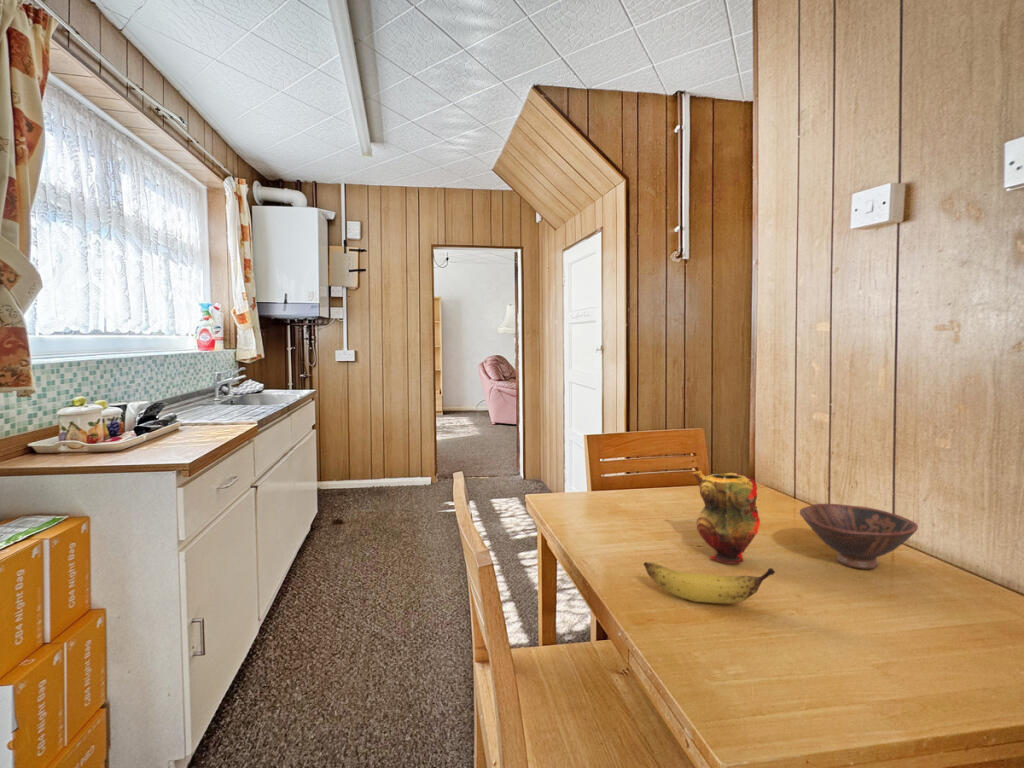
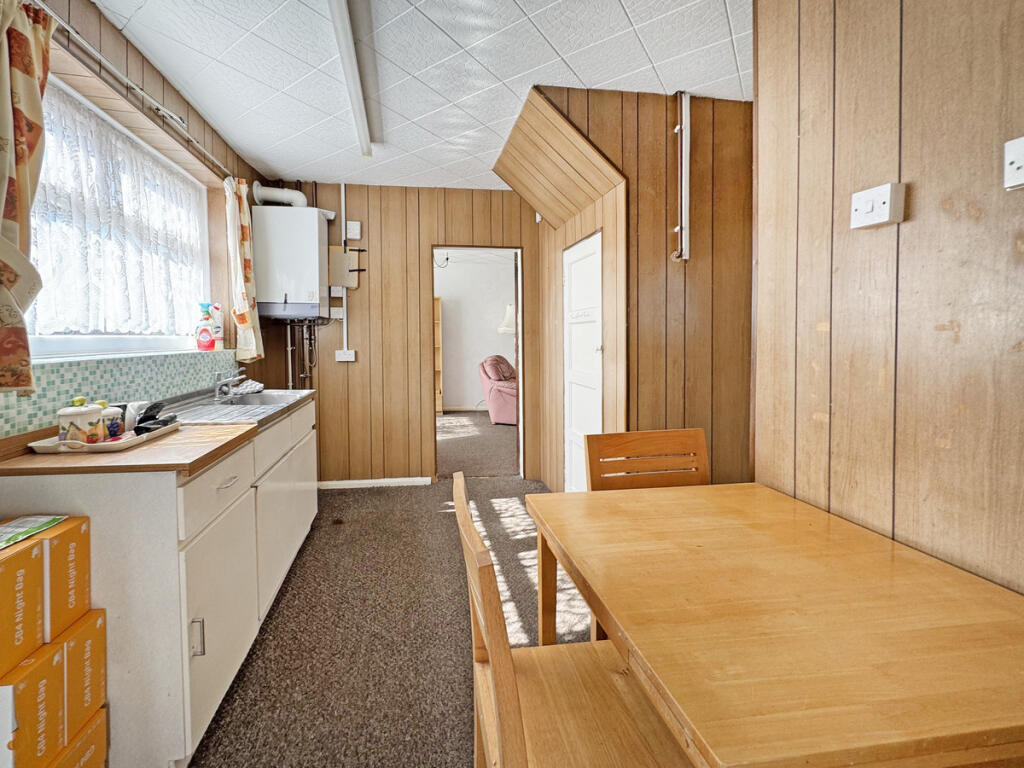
- banana (706, 581)
- bowl (855, 539)
- teapot (729, 510)
